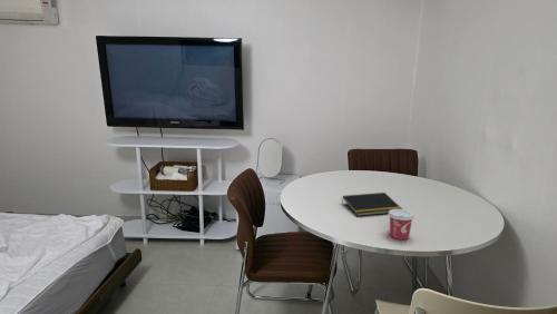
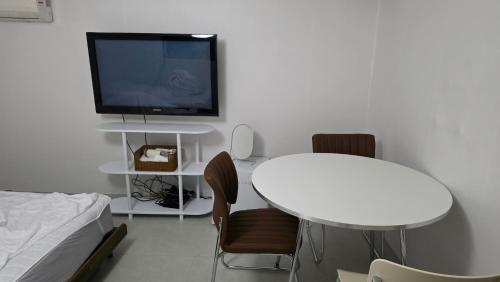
- cup (400, 224)
- notepad (371, 203)
